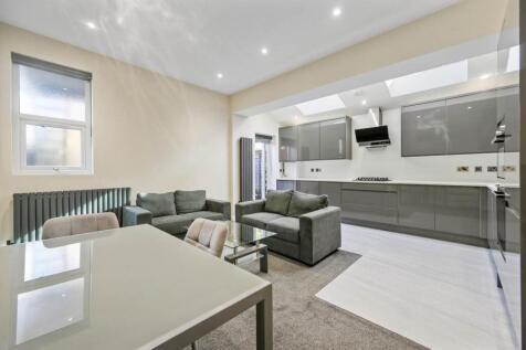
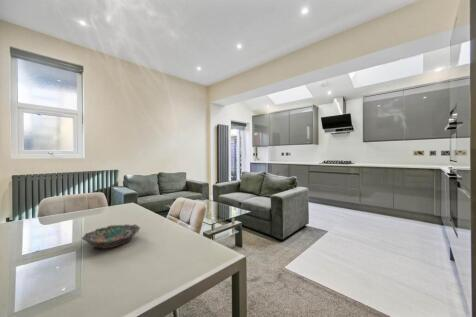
+ bowl (113, 235)
